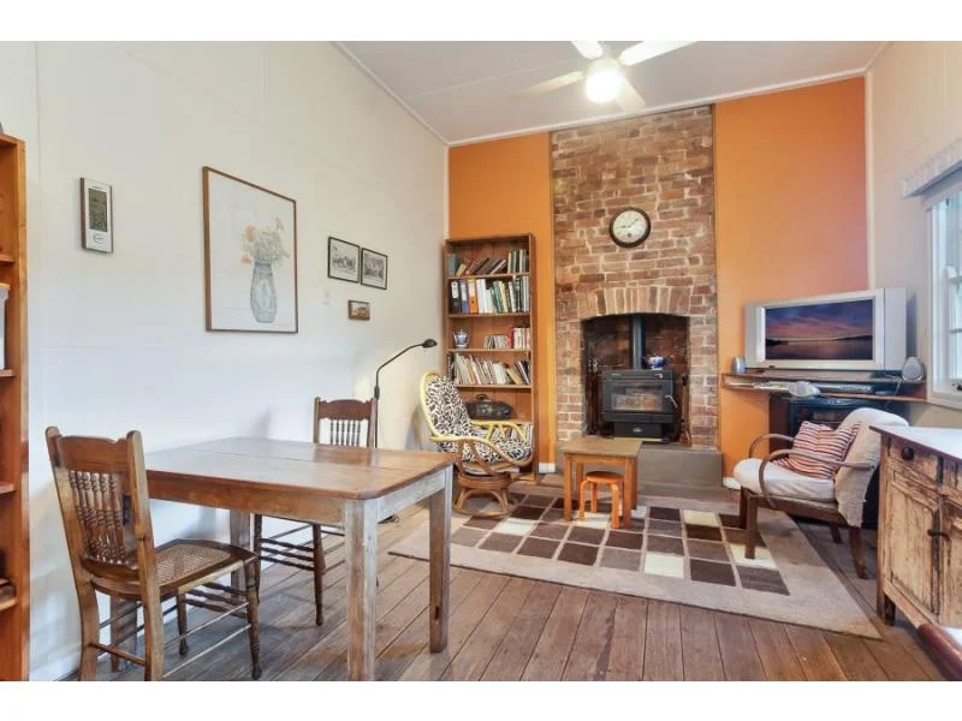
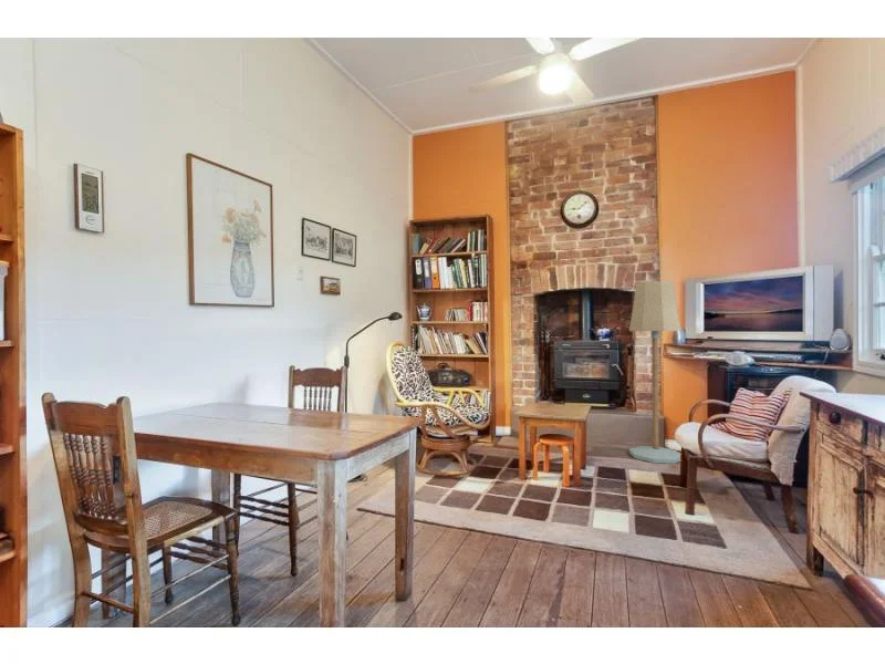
+ floor lamp (655, 370)
